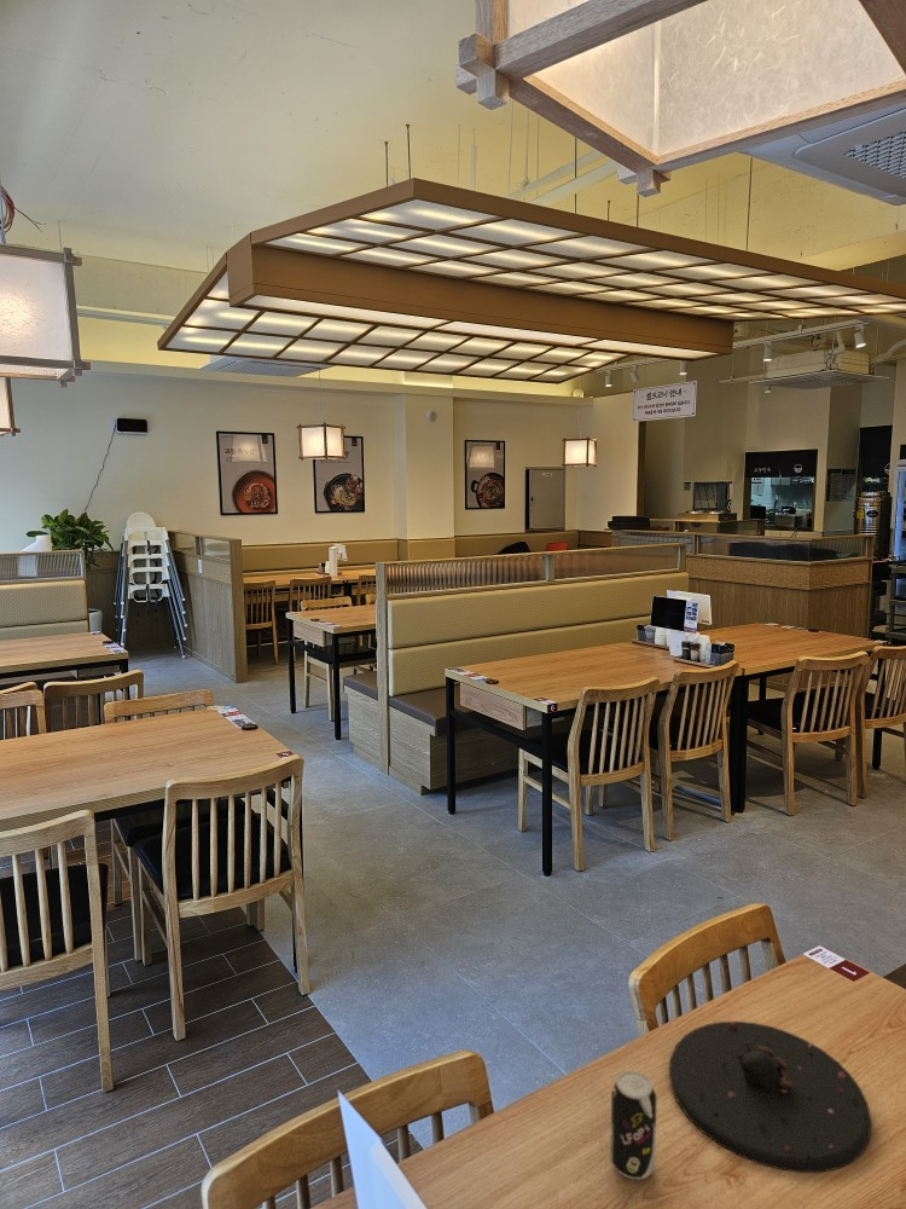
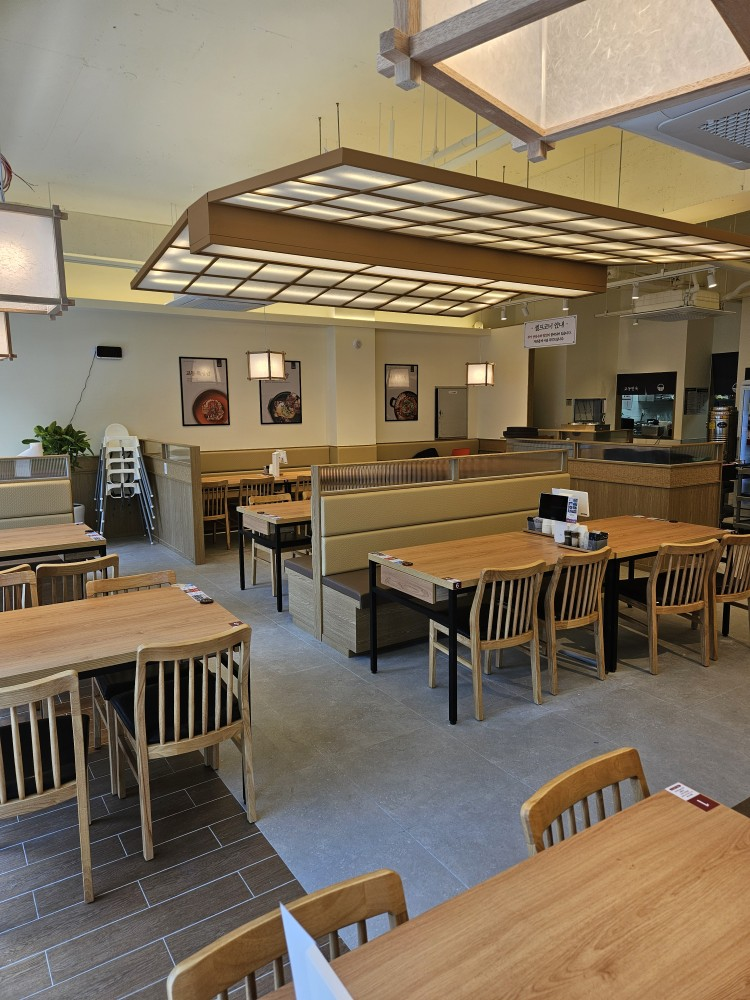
- plate (766, 1076)
- beverage can (633, 1123)
